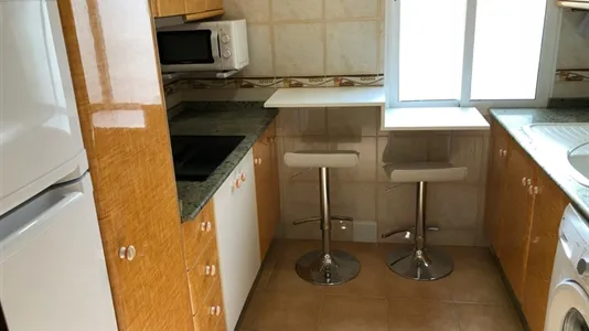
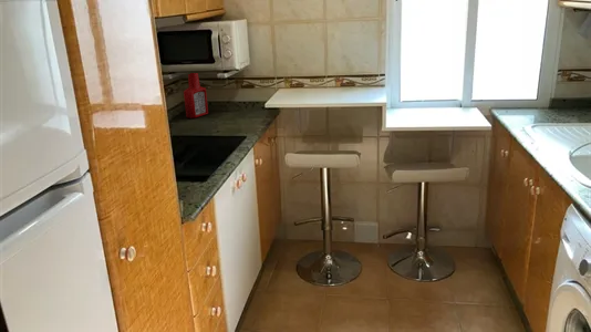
+ soap bottle (195, 92)
